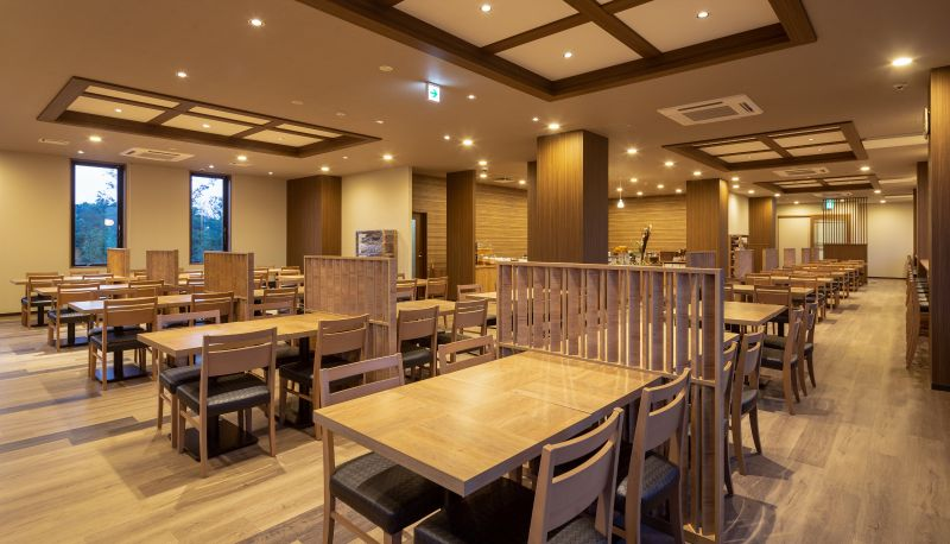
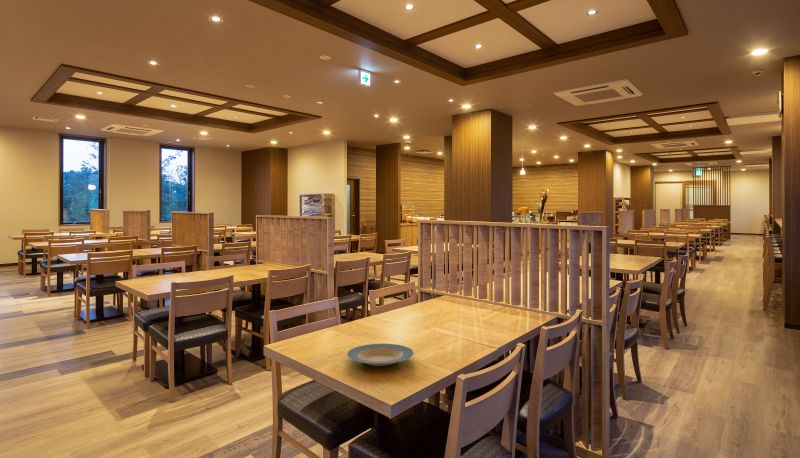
+ plate (380, 356)
